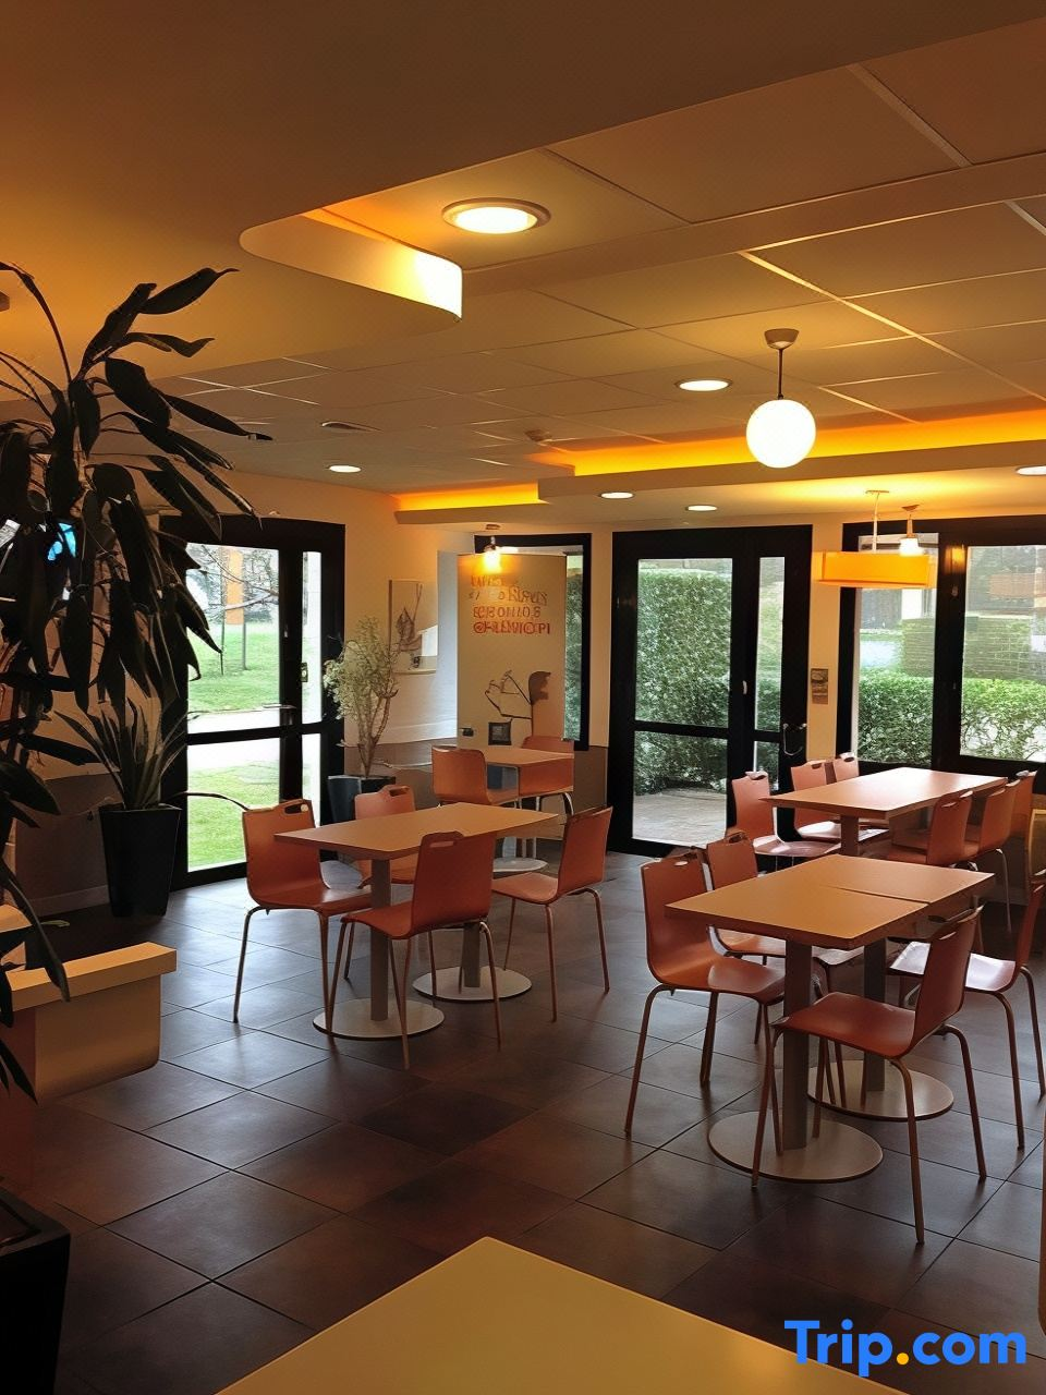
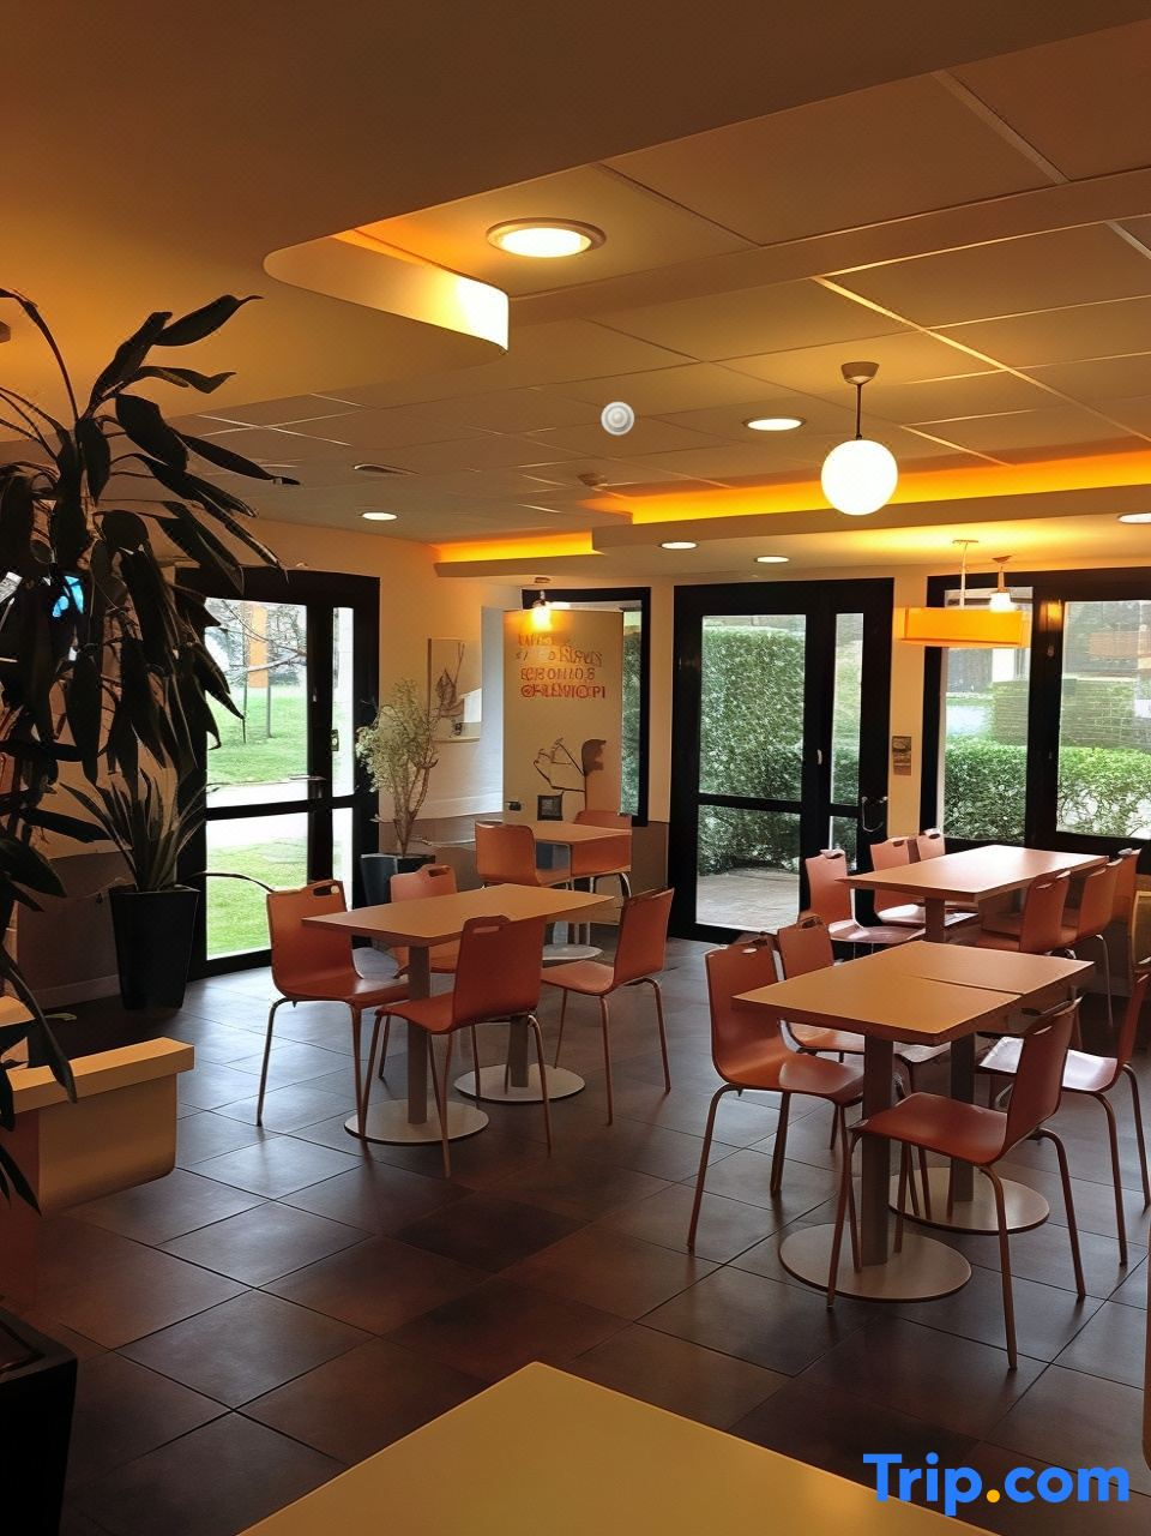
+ smoke detector (618, 417)
